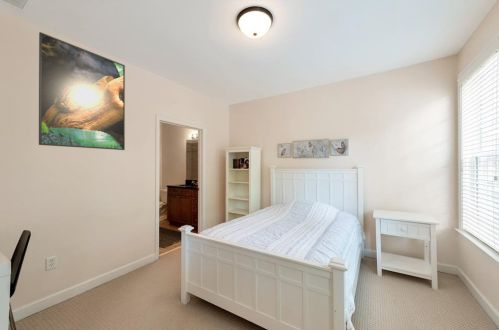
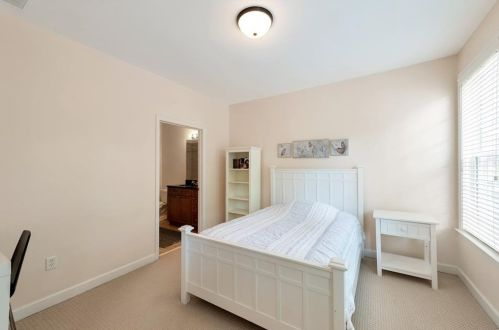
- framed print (87, 99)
